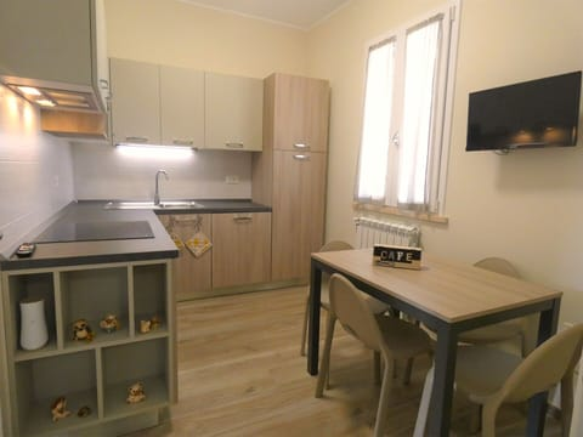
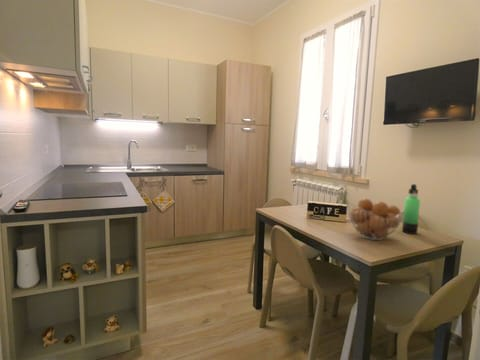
+ thermos bottle (411, 208)
+ fruit basket (374, 218)
